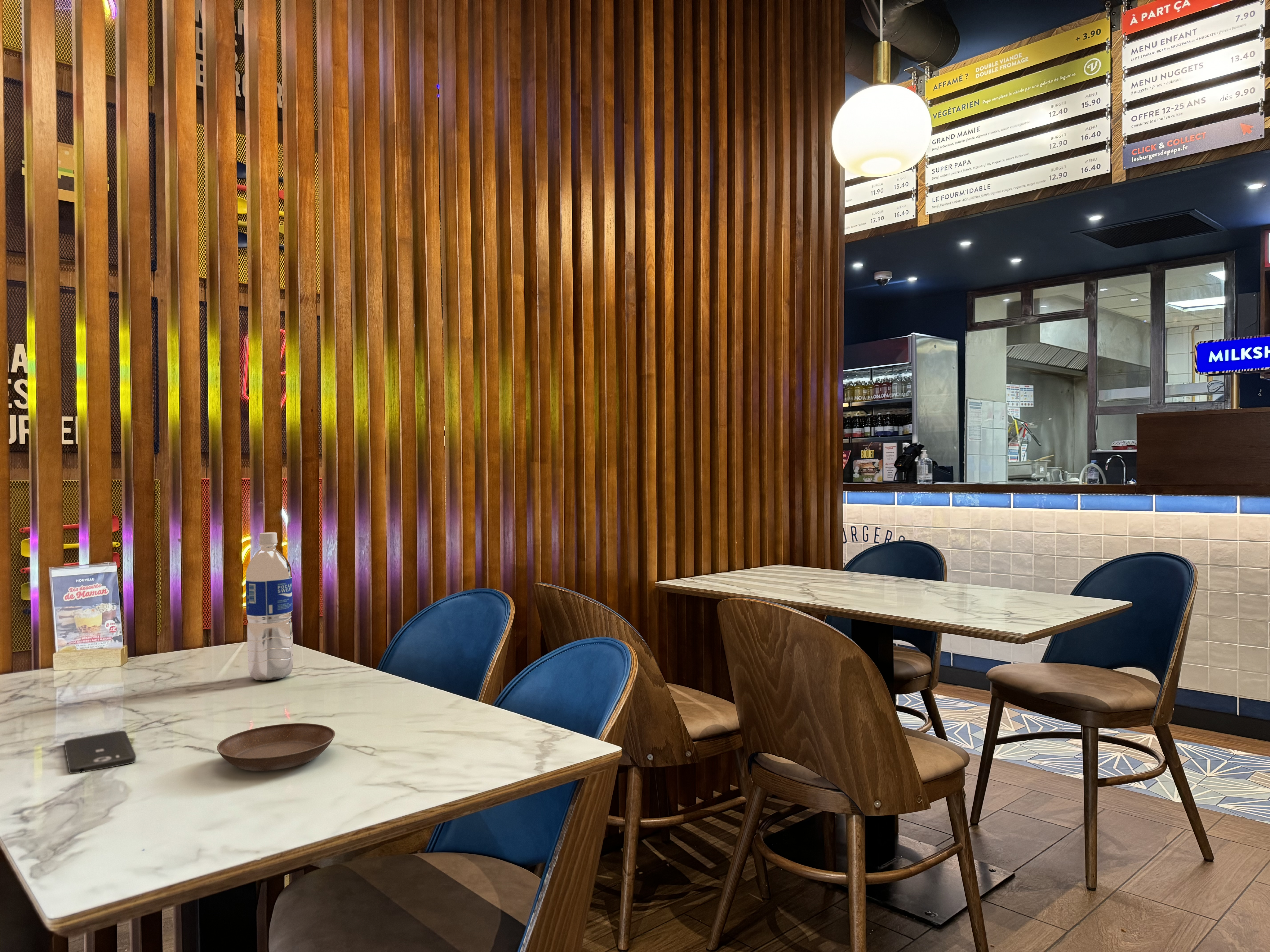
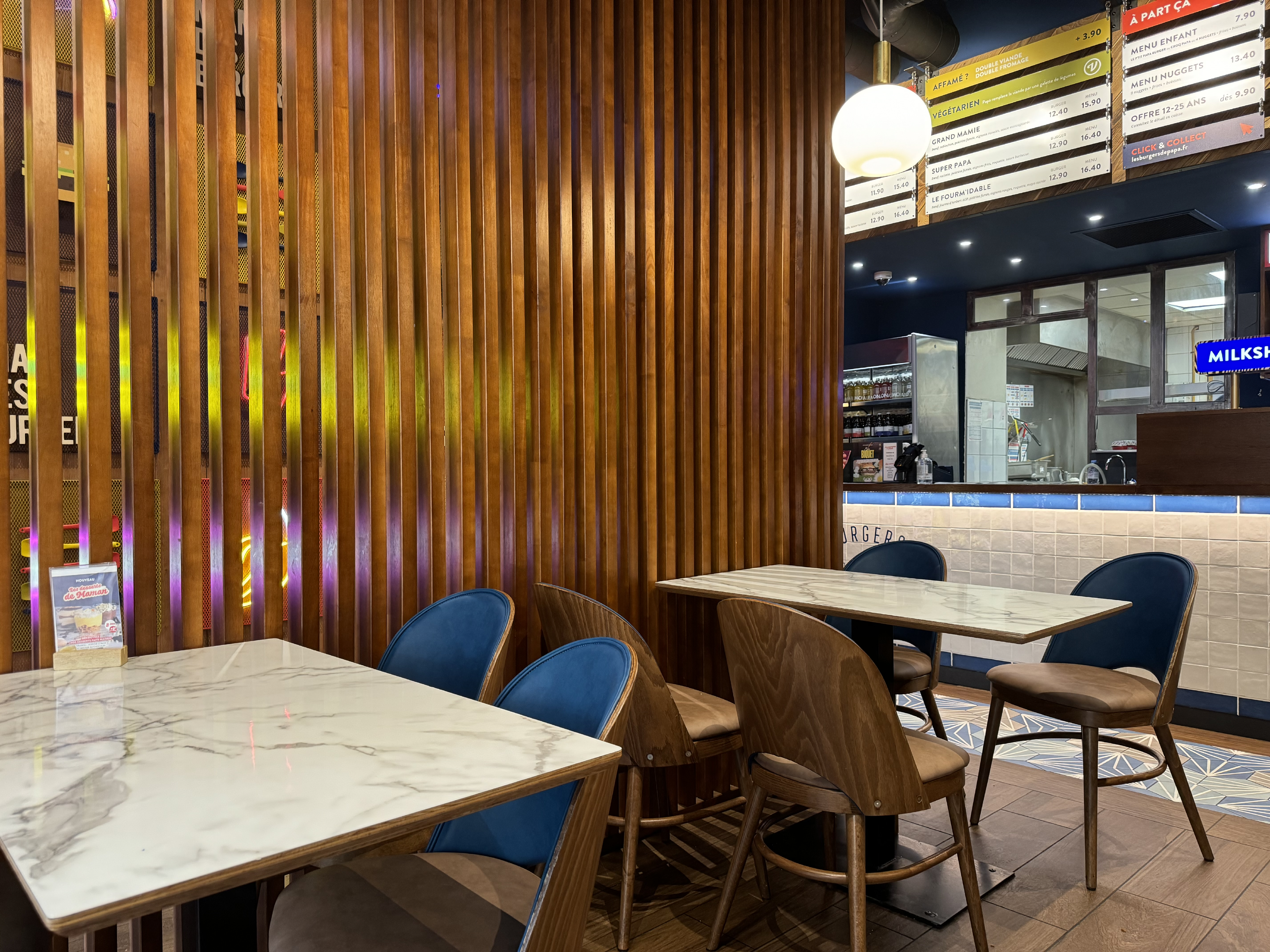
- water bottle (269, 605)
- smartphone (99, 751)
- saucer (278, 748)
